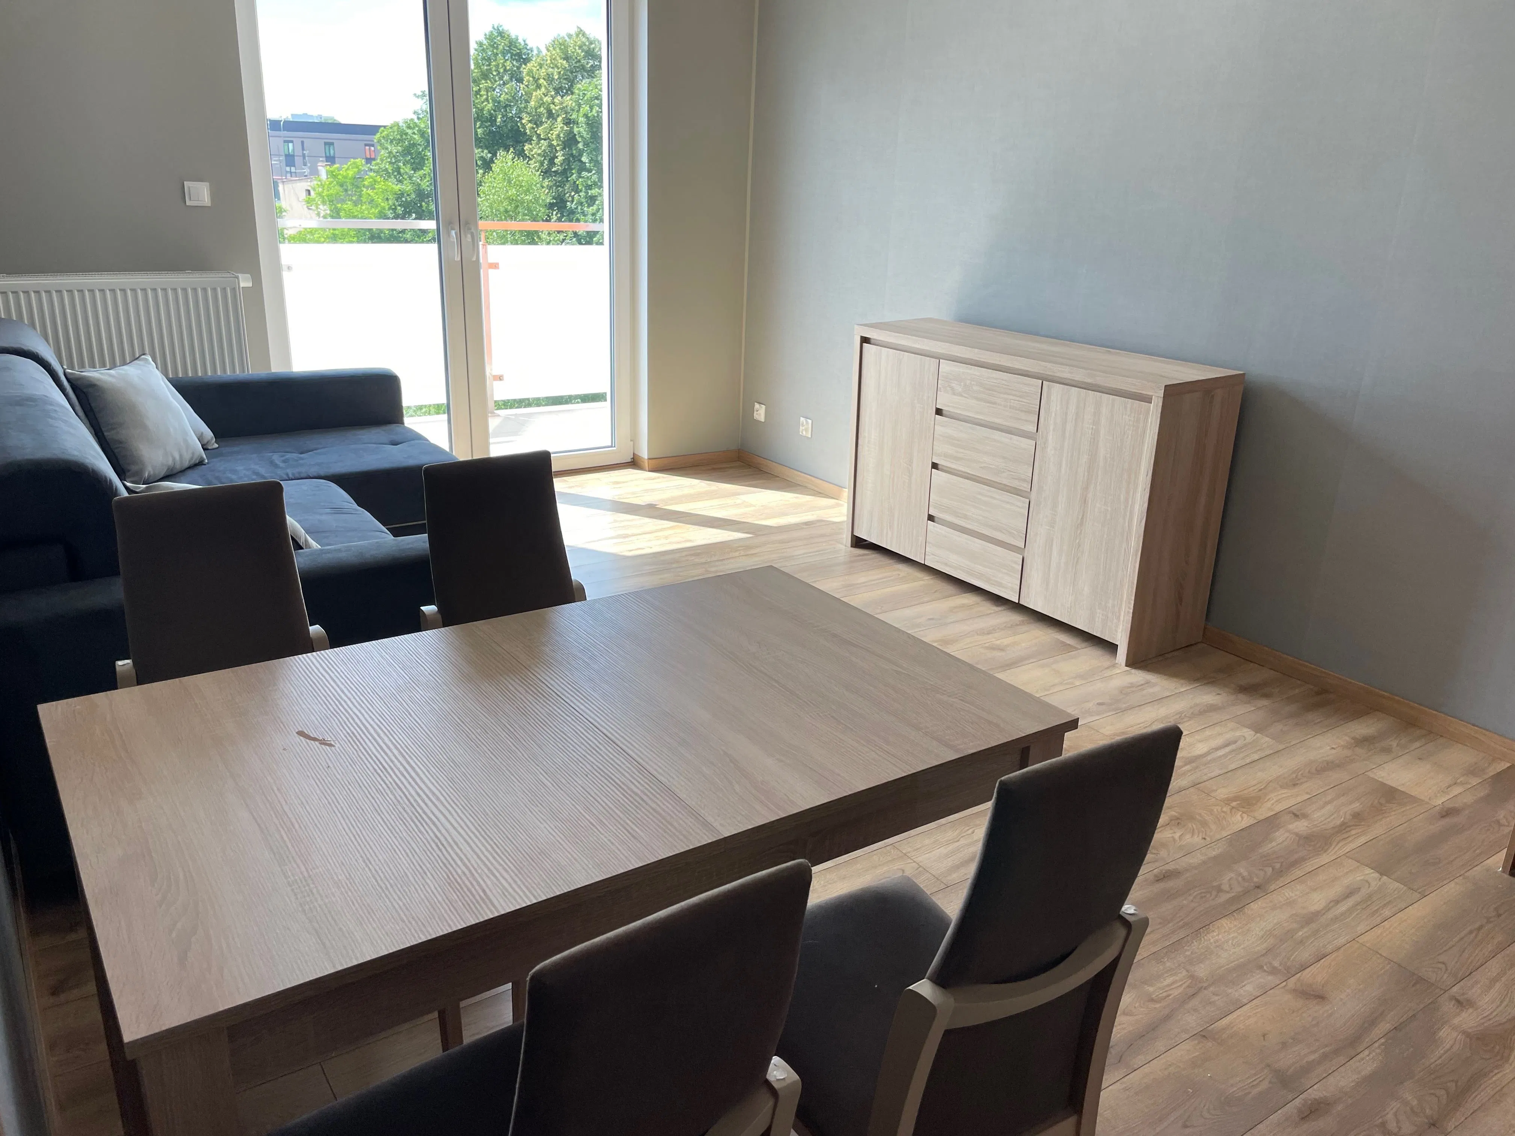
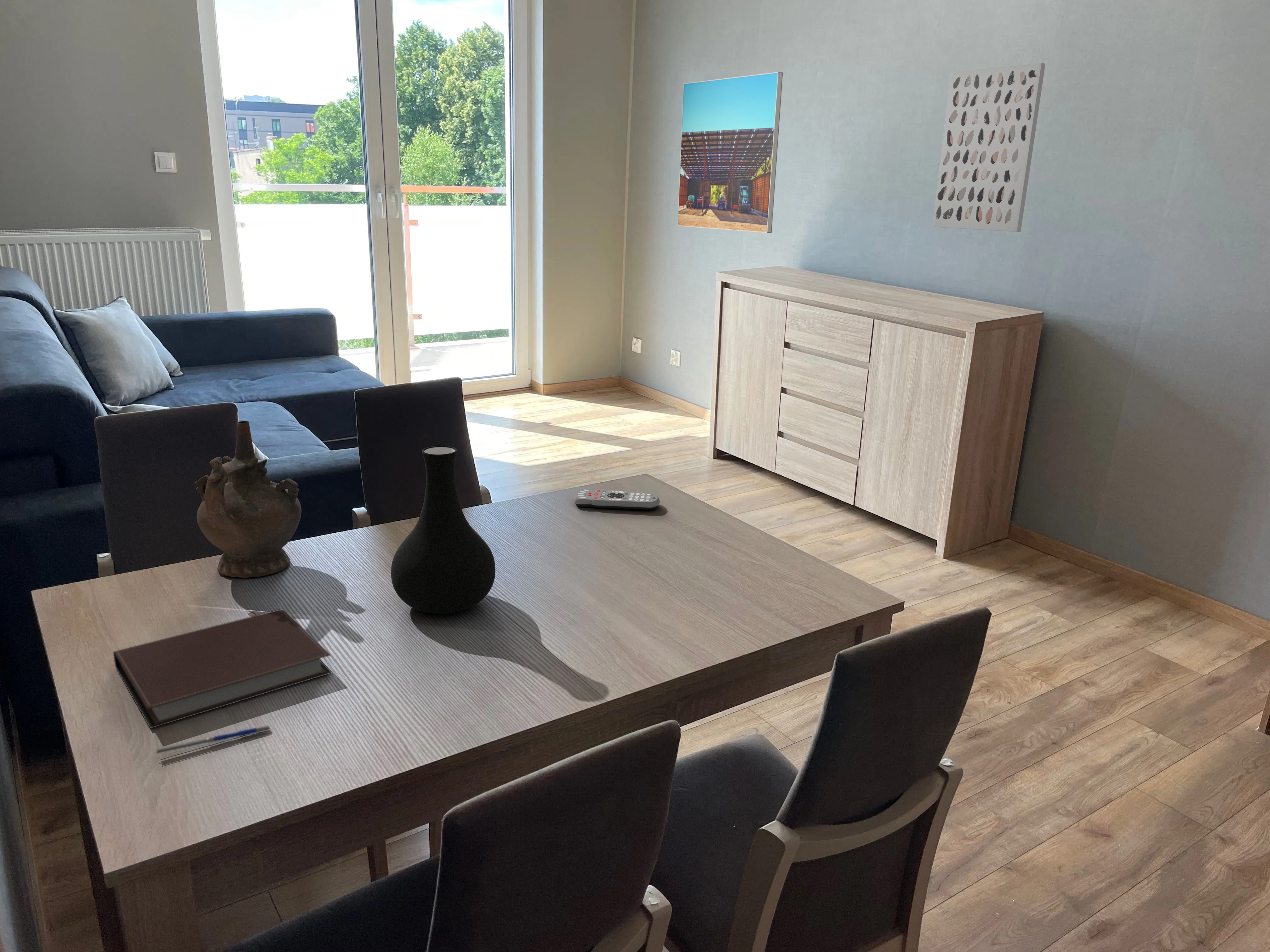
+ remote control (617, 500)
+ vase (442, 528)
+ pen (213, 739)
+ wall art (985, 150)
+ ceremonial vessel (245, 497)
+ notebook (223, 661)
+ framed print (726, 155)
